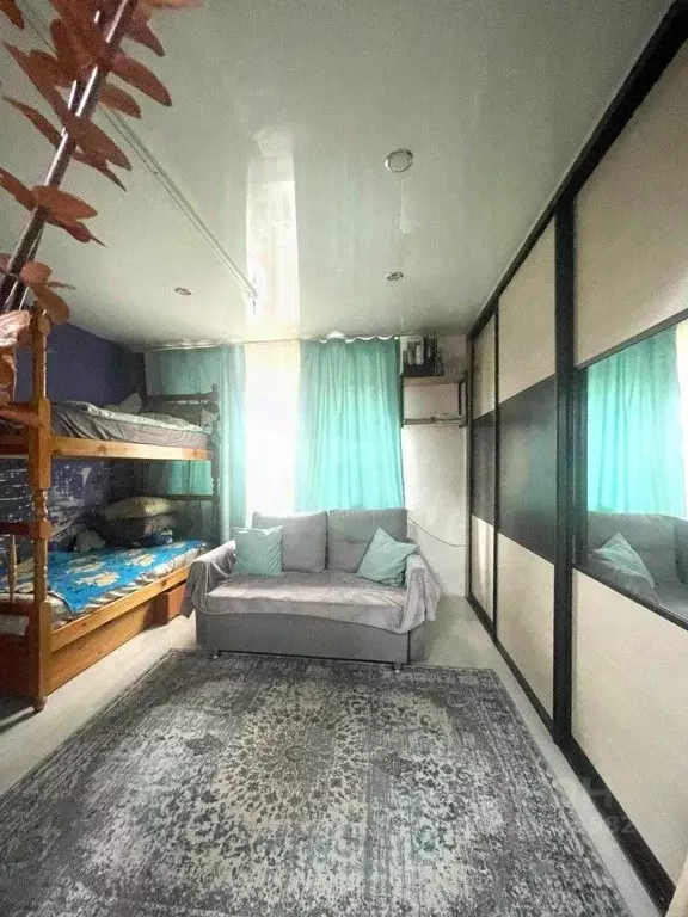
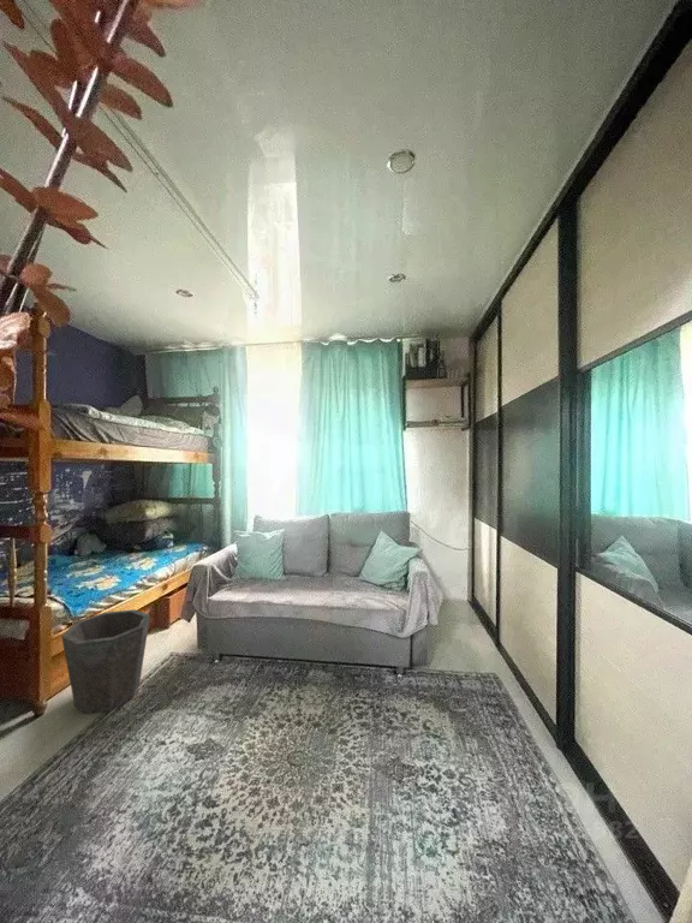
+ waste bin (108, 660)
